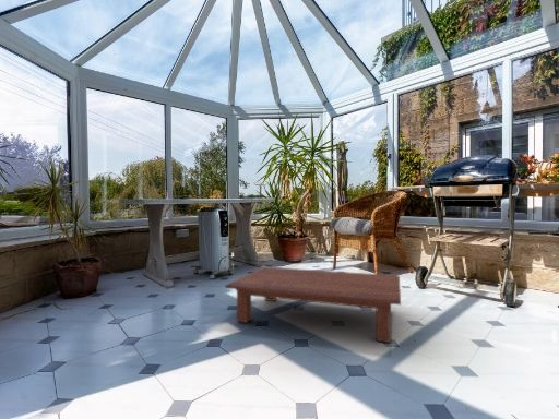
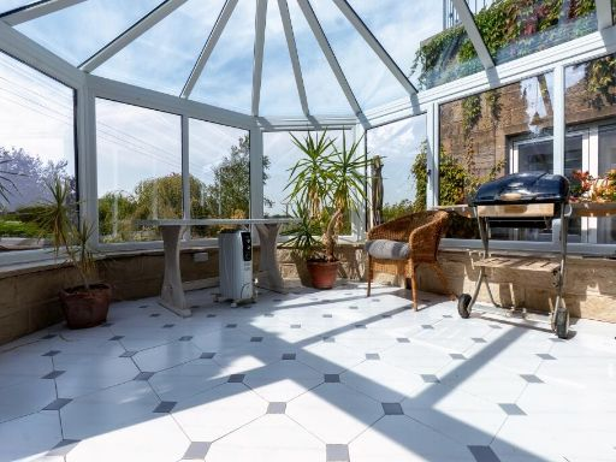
- coffee table (317, 298)
